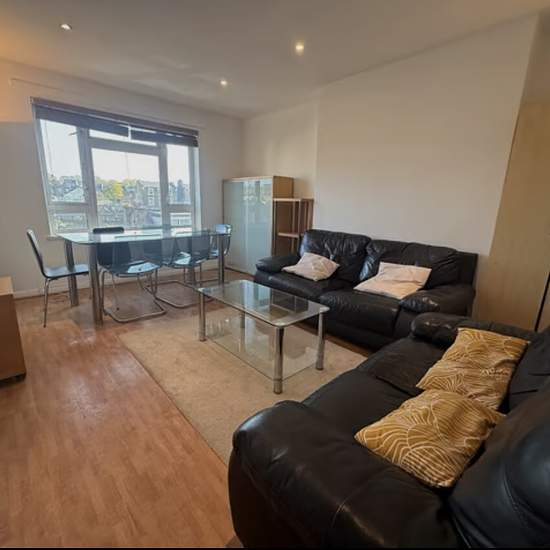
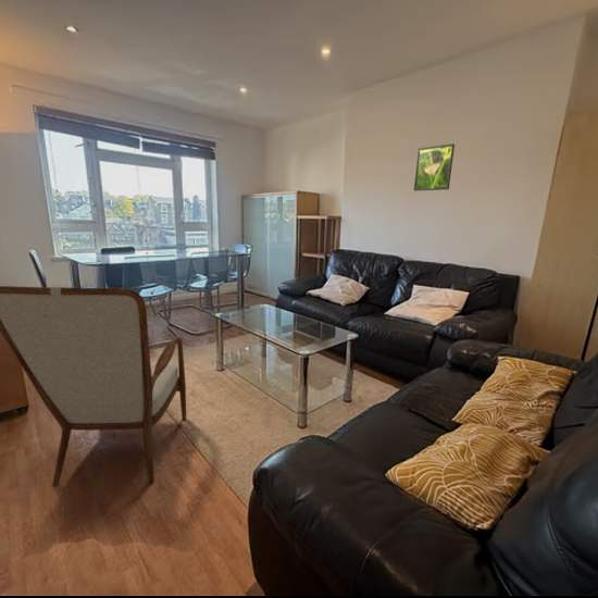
+ armchair (114, 367)
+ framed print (433, 167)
